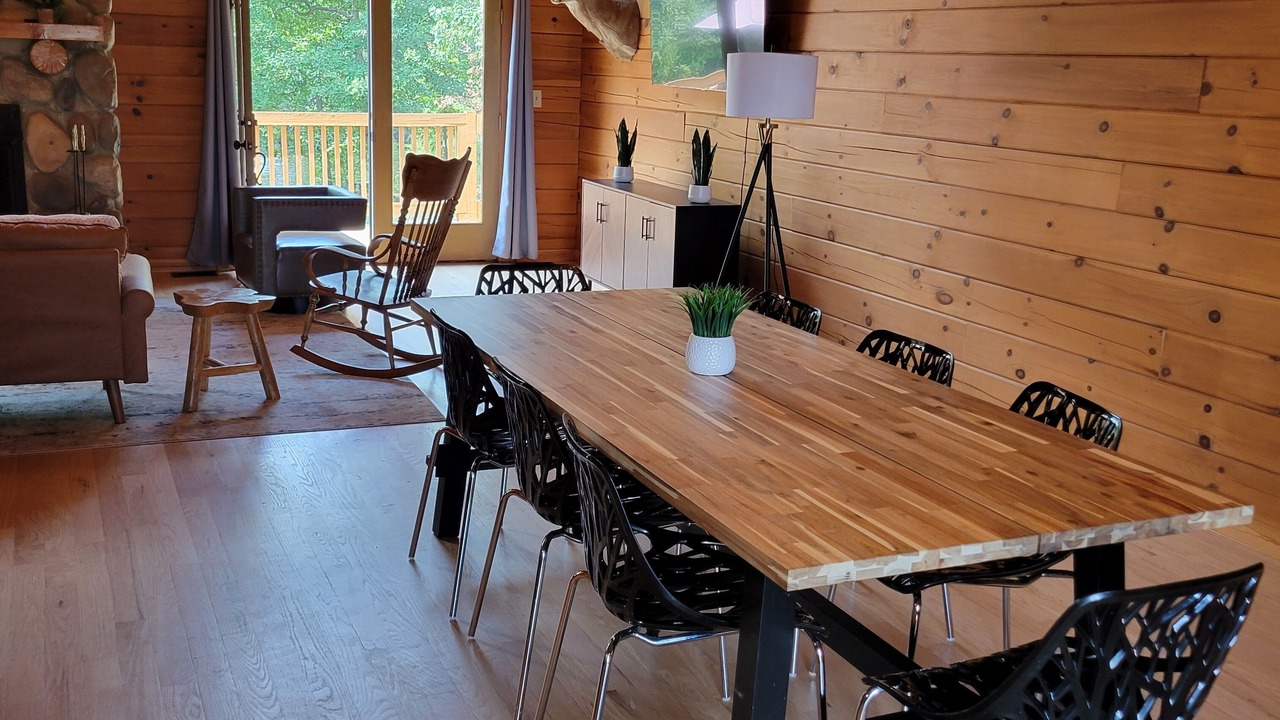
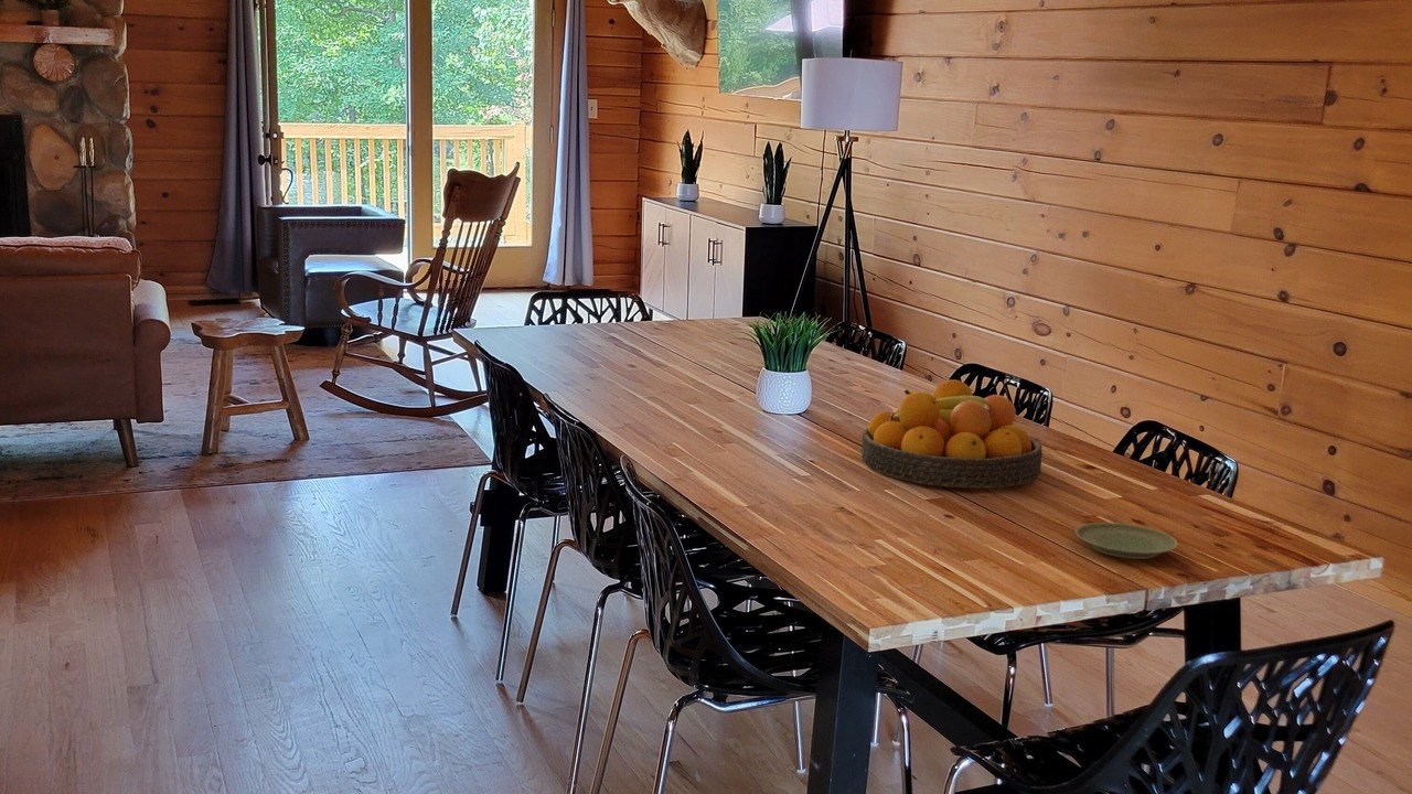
+ fruit bowl (952, 427)
+ plate (1125, 543)
